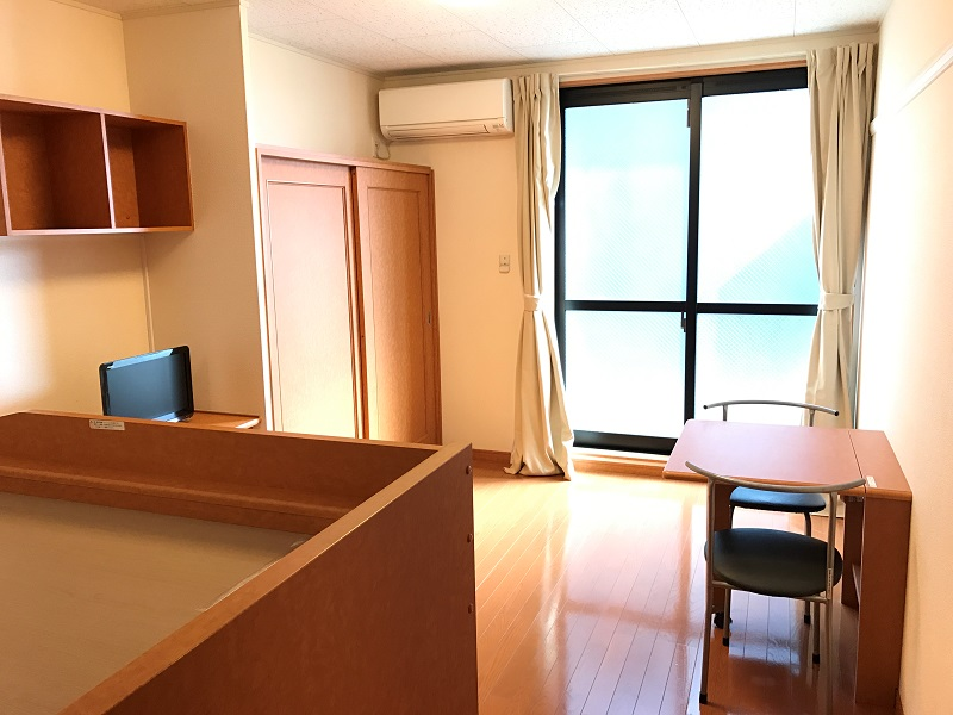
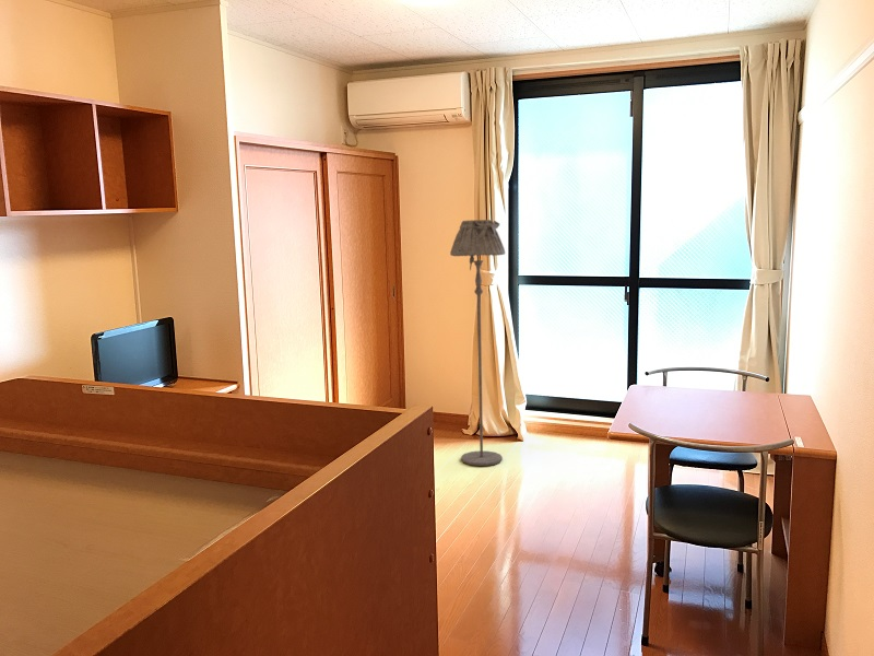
+ floor lamp (479, 342)
